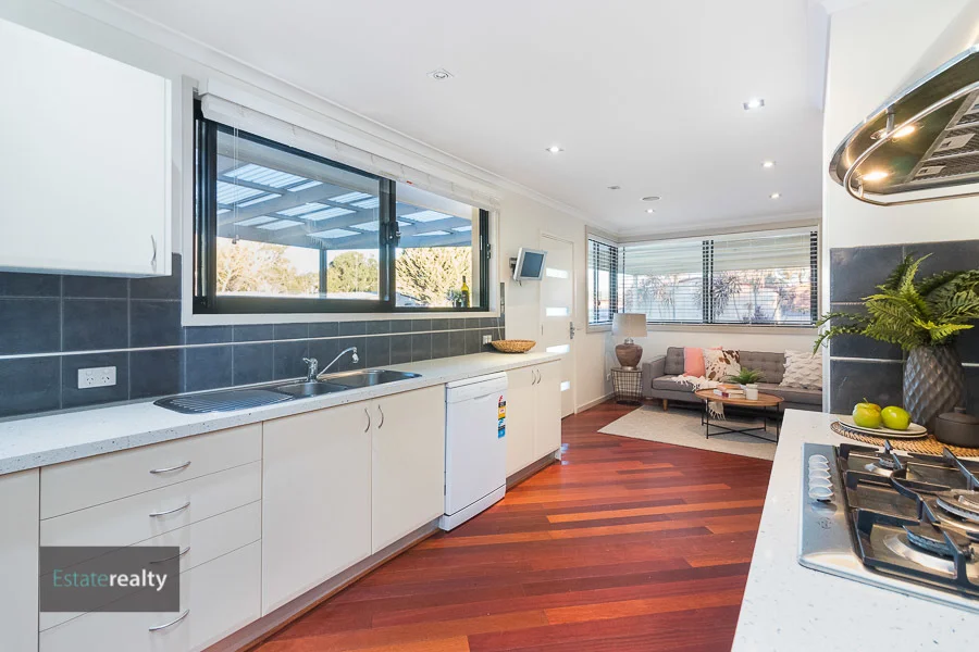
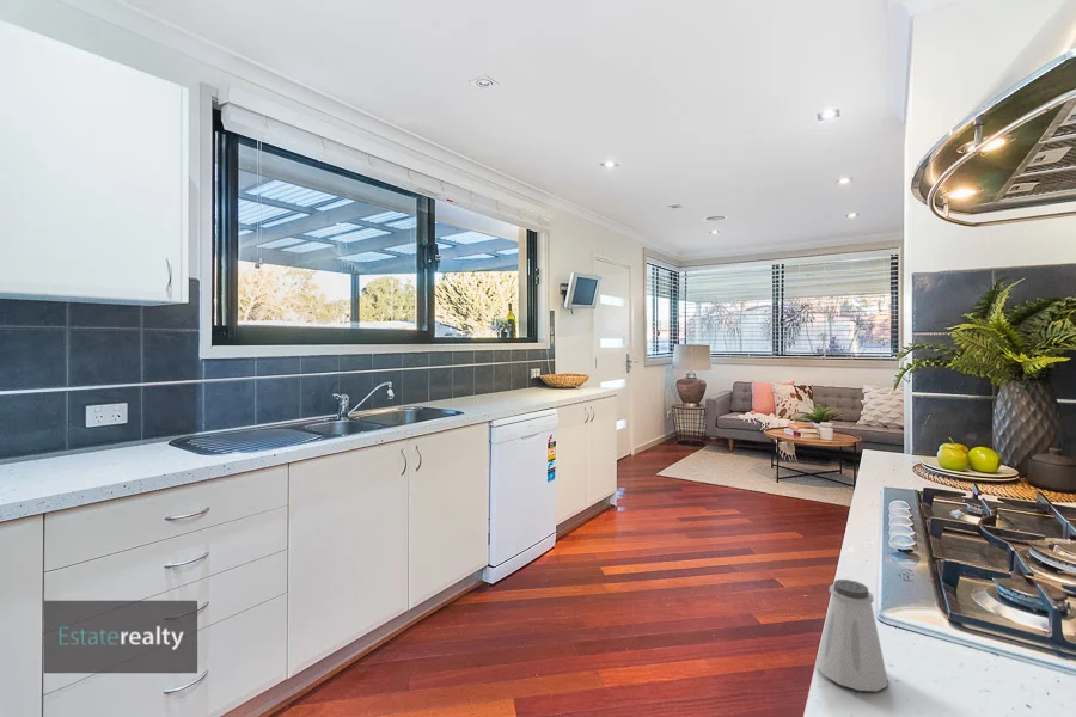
+ saltshaker (850, 627)
